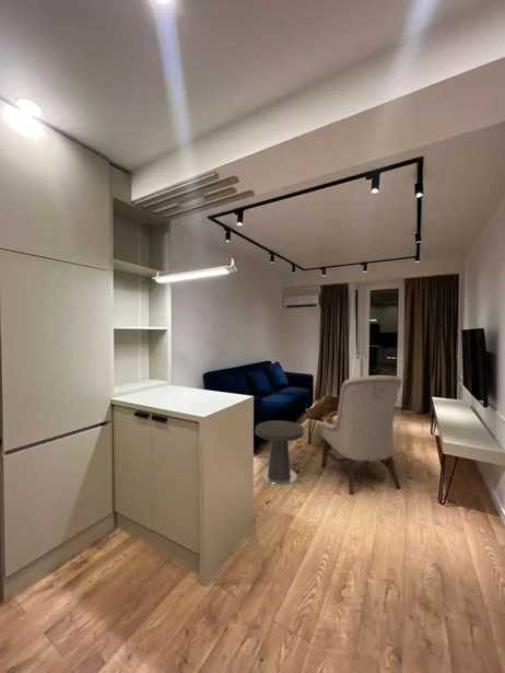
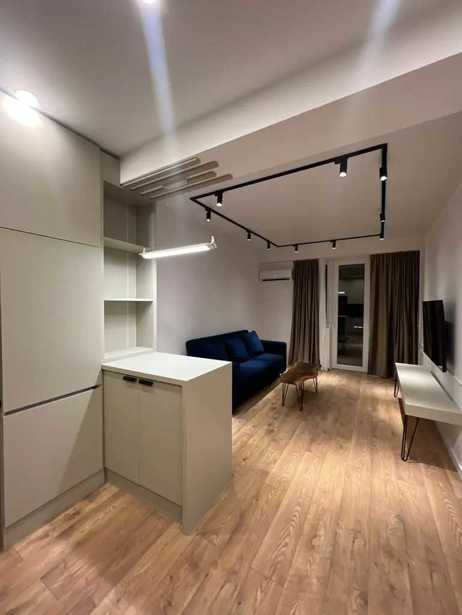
- chair (360, 423)
- side table (279, 451)
